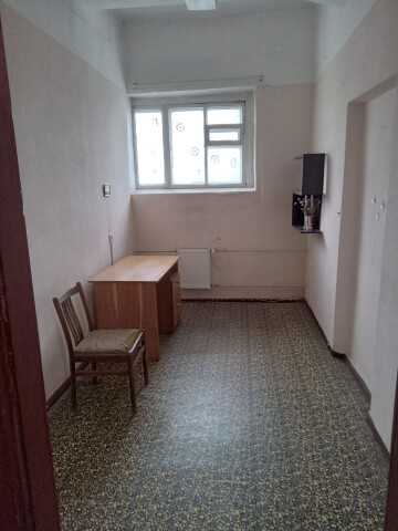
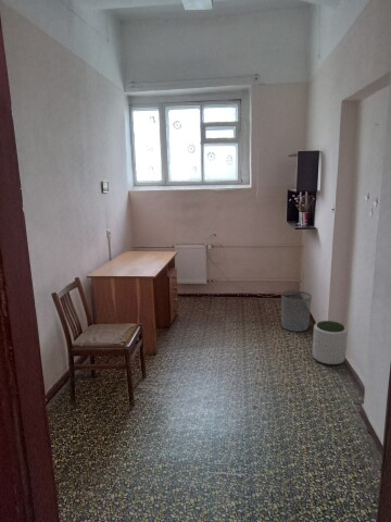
+ plant pot (329, 341)
+ waste bin (295, 310)
